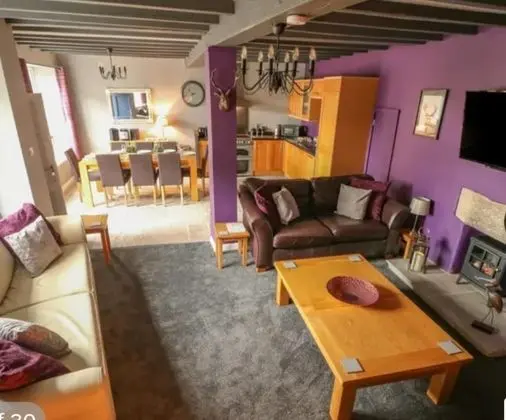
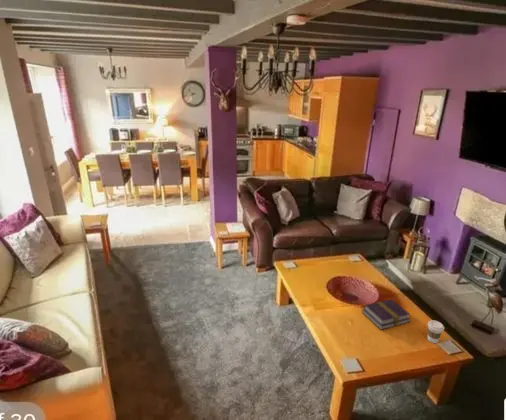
+ coffee cup (434, 332)
+ book (386, 313)
